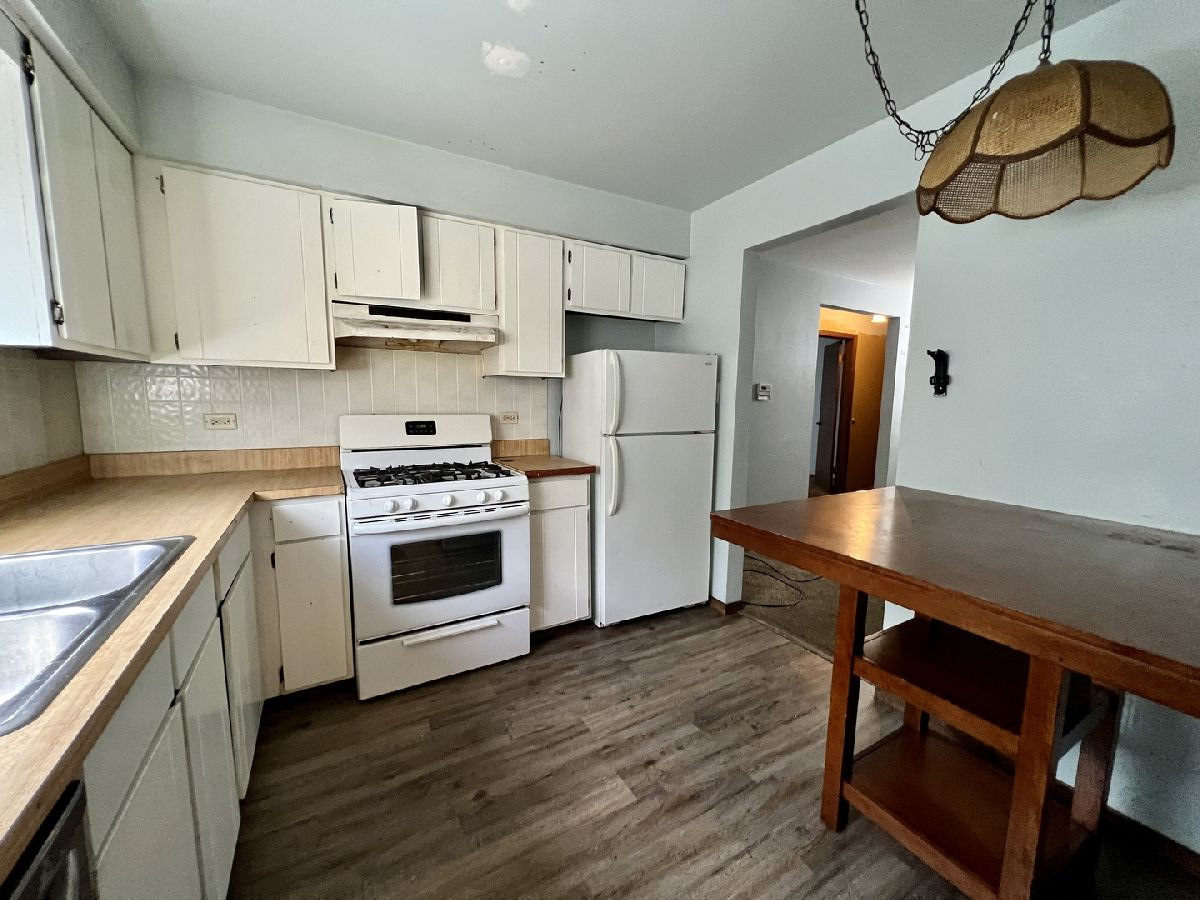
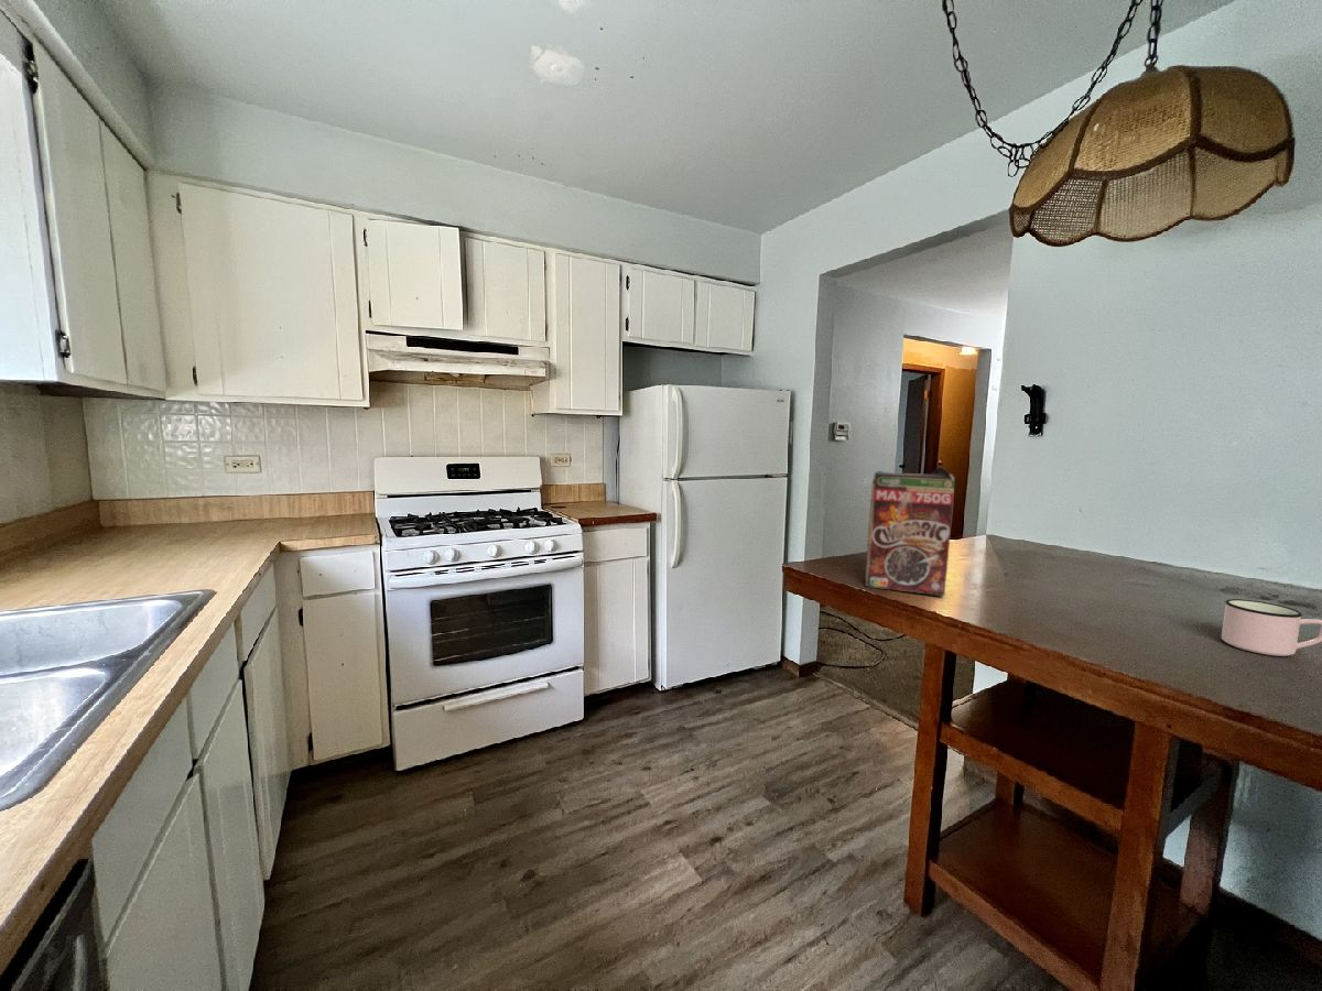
+ mug (1271, 629)
+ cereal box (908, 526)
